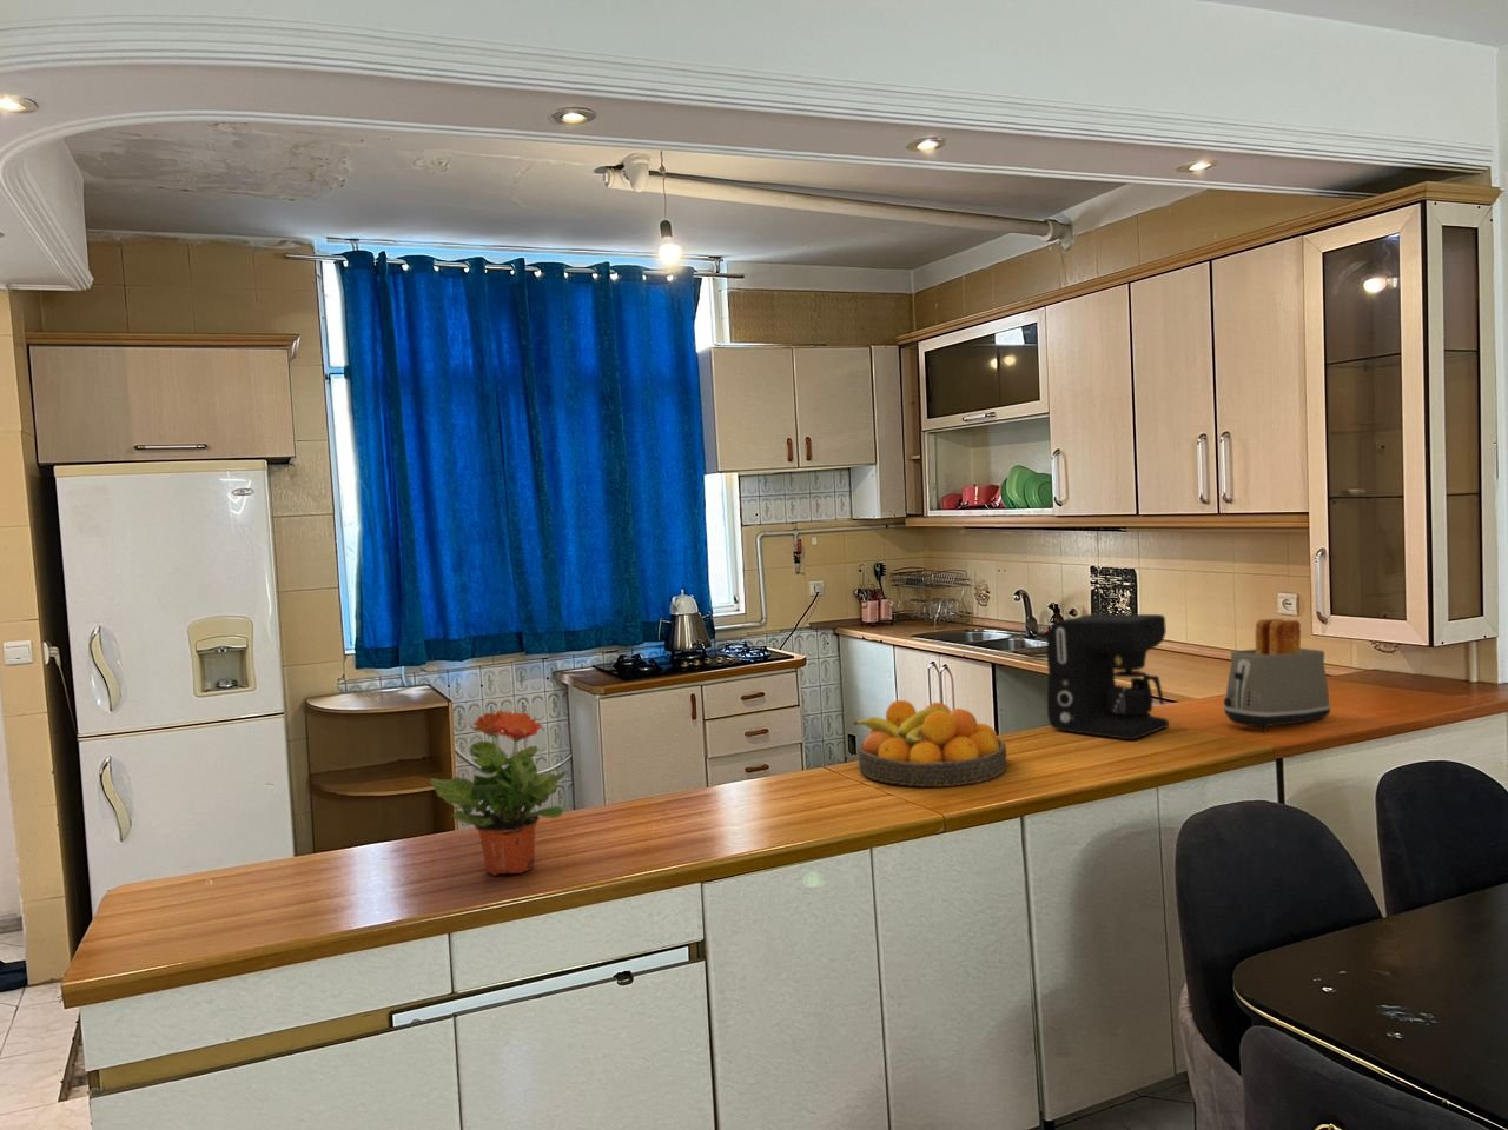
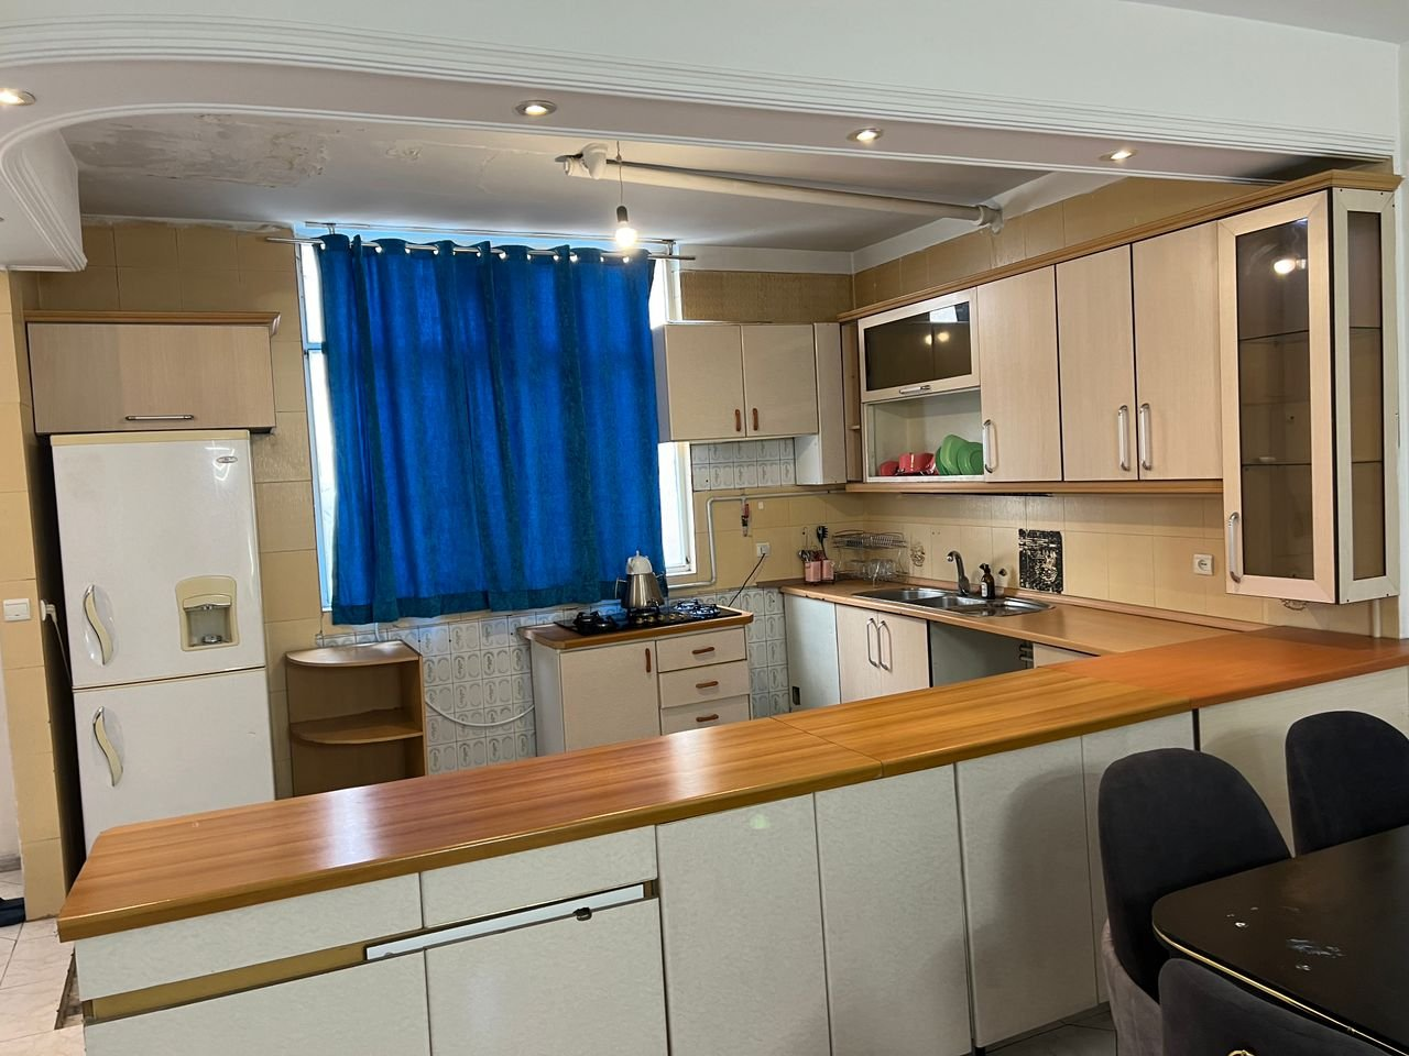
- potted plant (507, 787)
- coffee maker (1110, 673)
- fruit bowl (931, 736)
- toaster (1276, 671)
